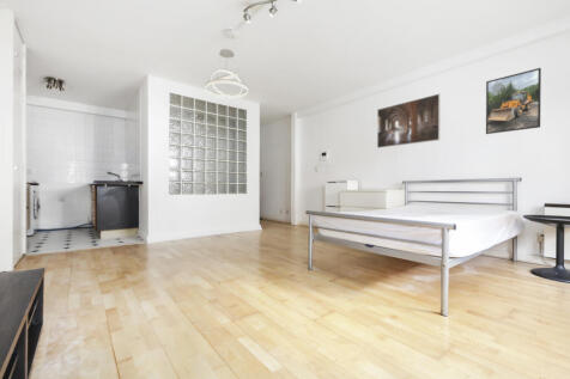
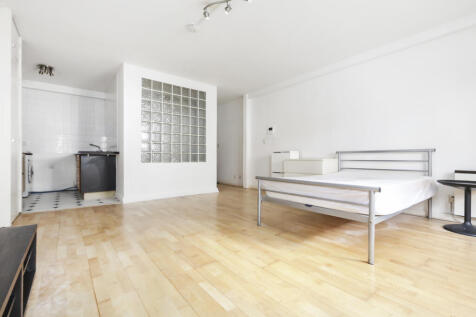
- pendant light (226, 72)
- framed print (406, 123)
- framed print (511, 103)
